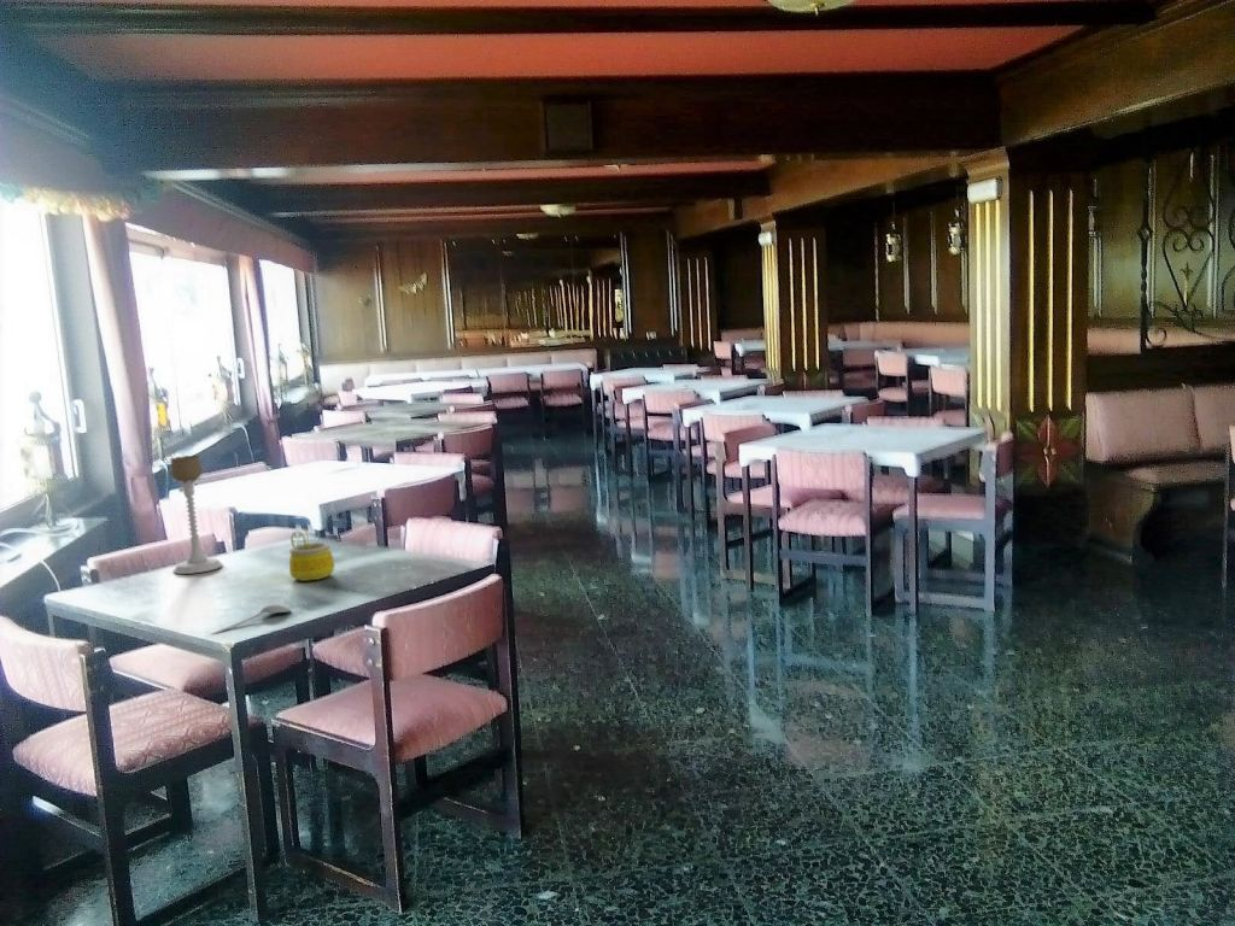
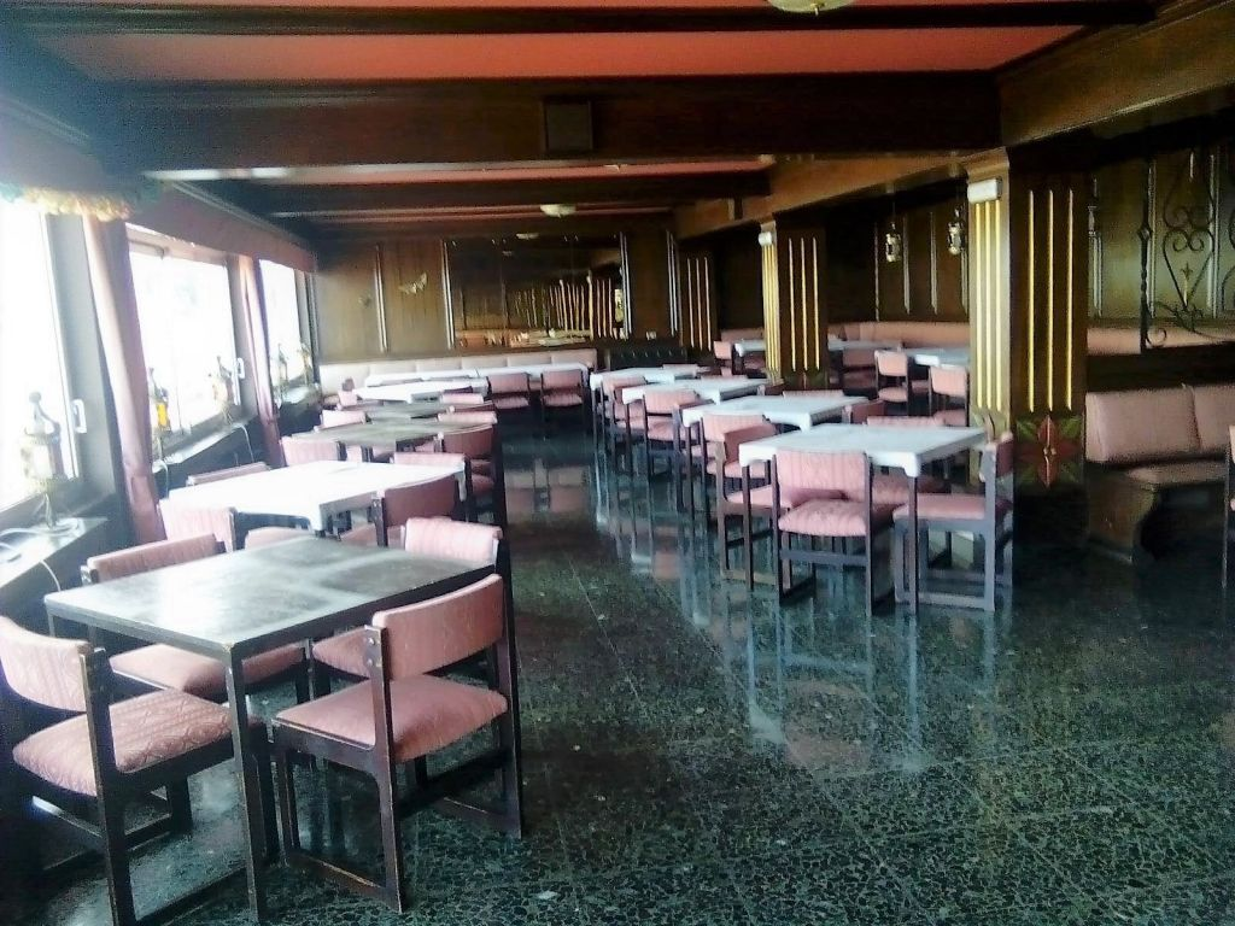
- spoon (250, 617)
- candle holder (191, 512)
- mug (310, 552)
